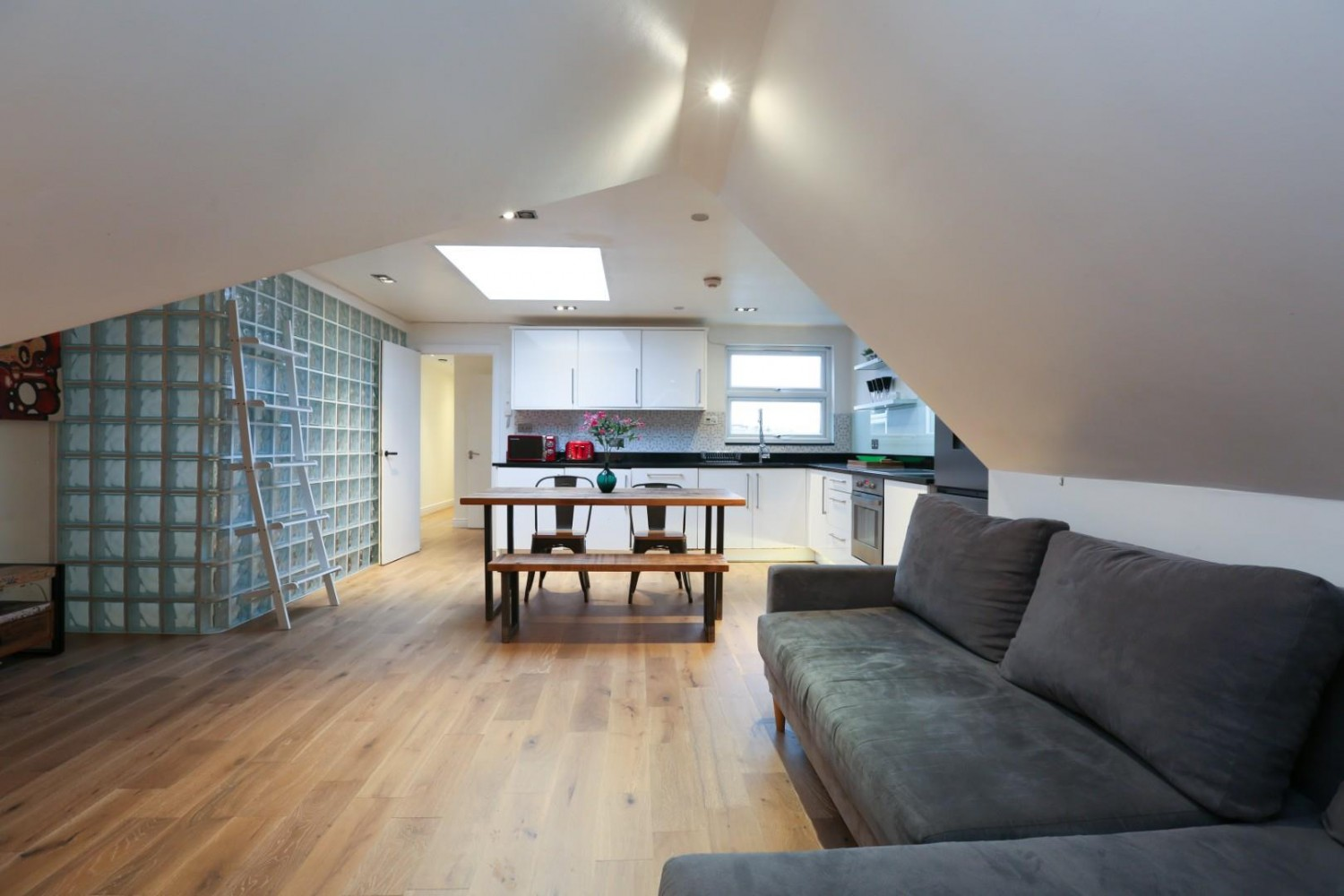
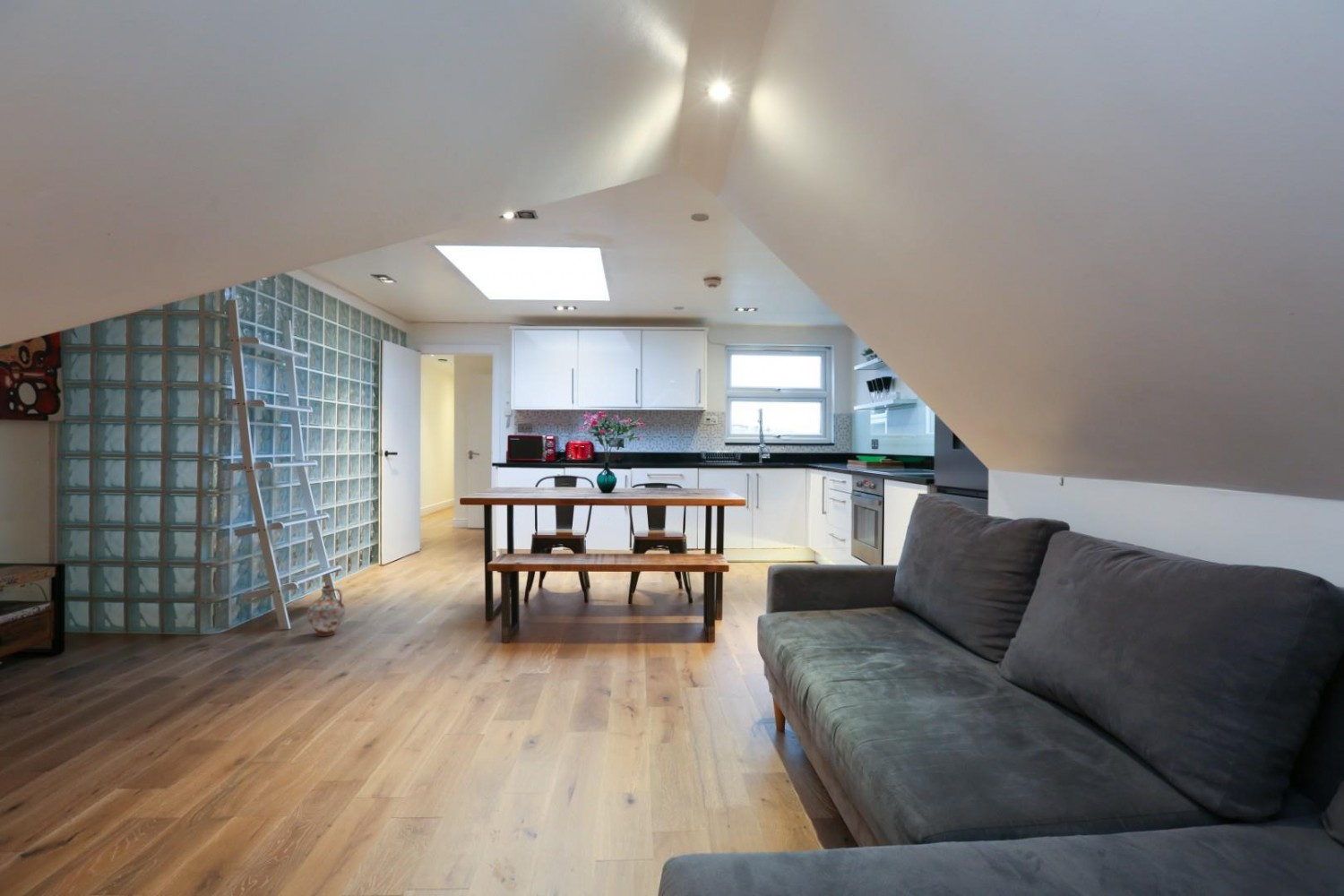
+ ceramic jug (326, 610)
